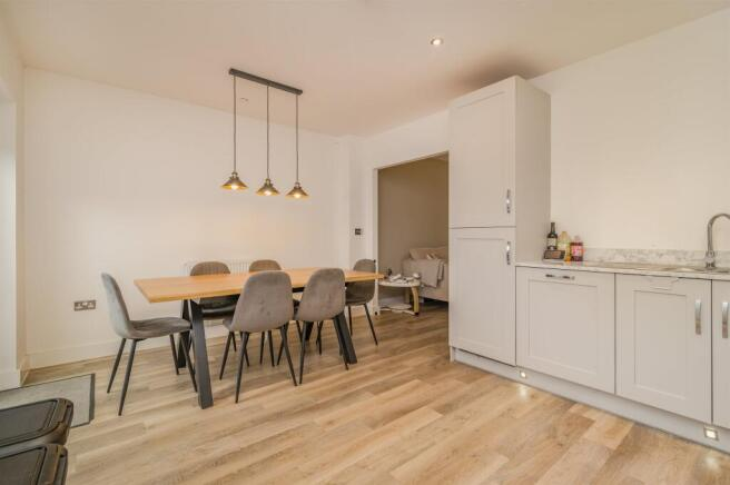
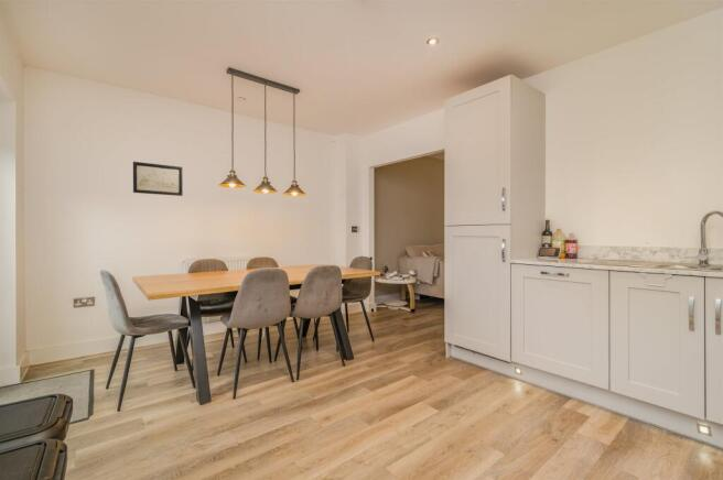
+ wall art (158, 178)
